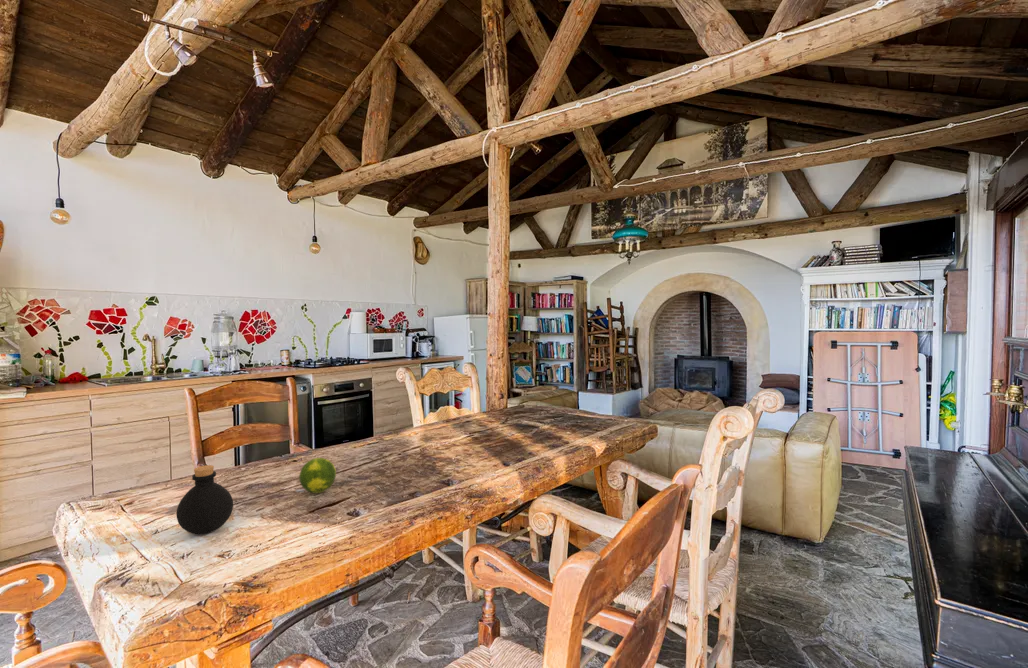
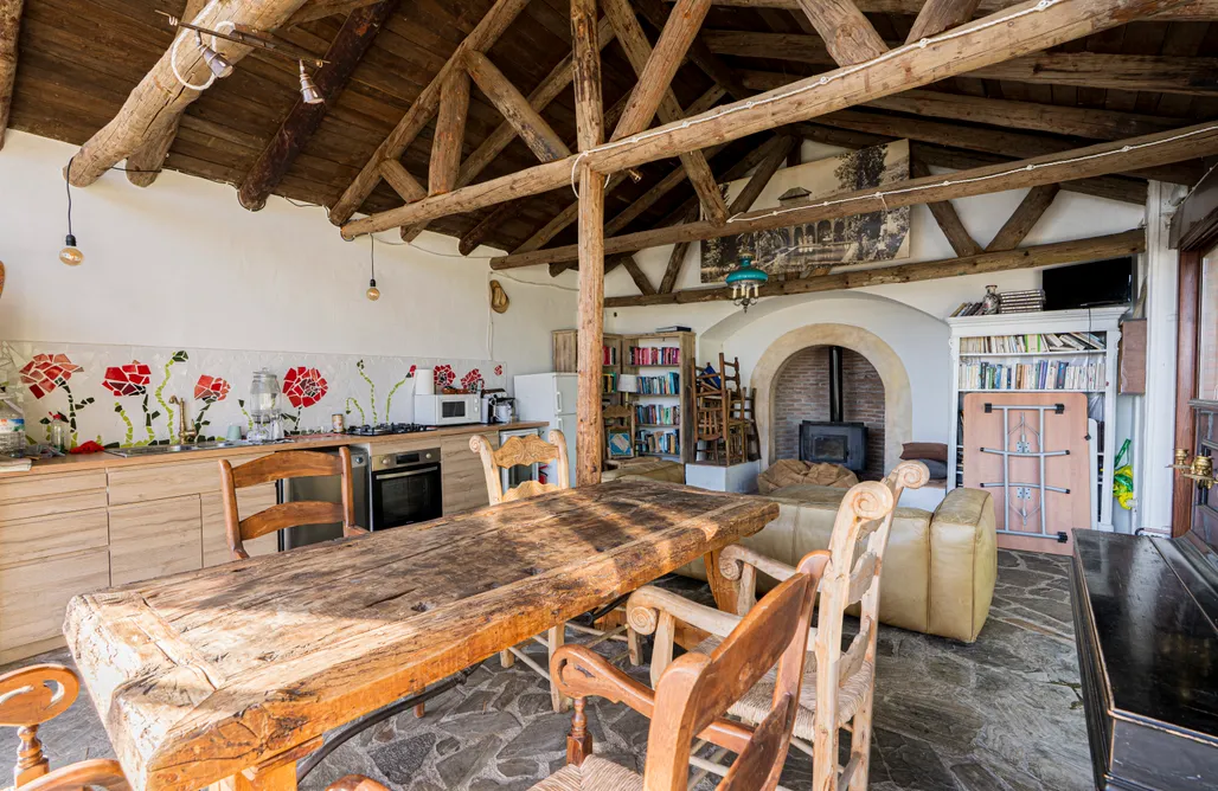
- bottle (205, 499)
- fruit (317, 475)
